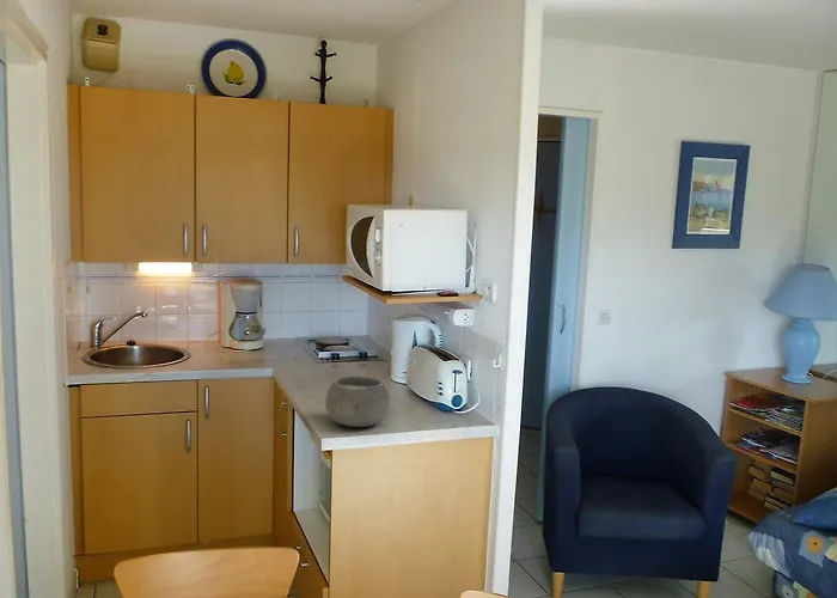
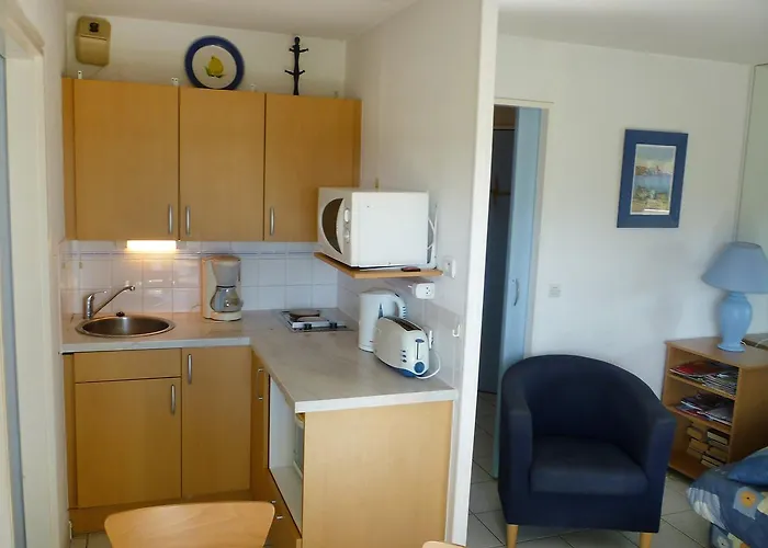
- bowl (358, 402)
